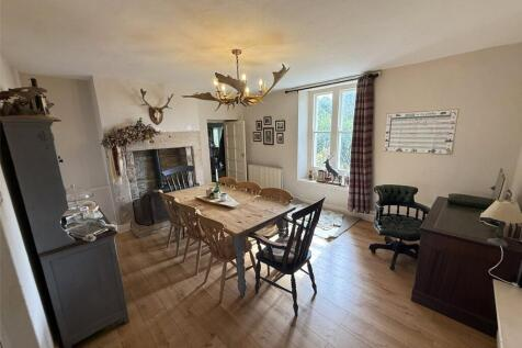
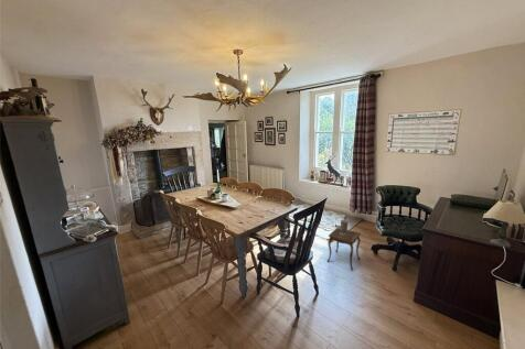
+ side table (344, 239)
